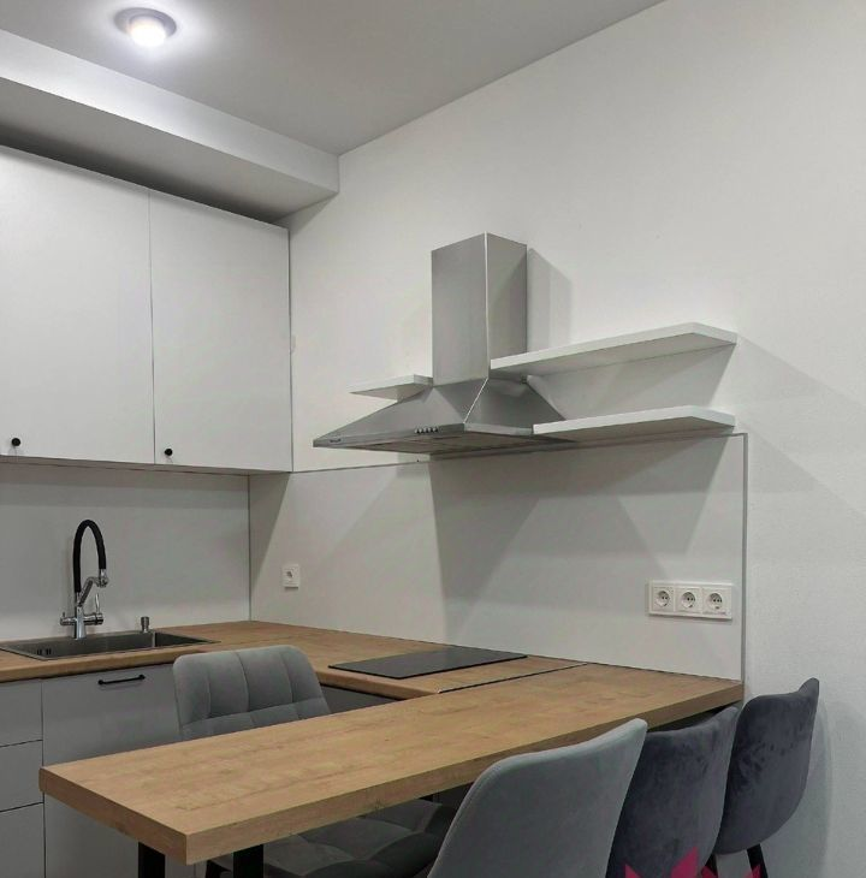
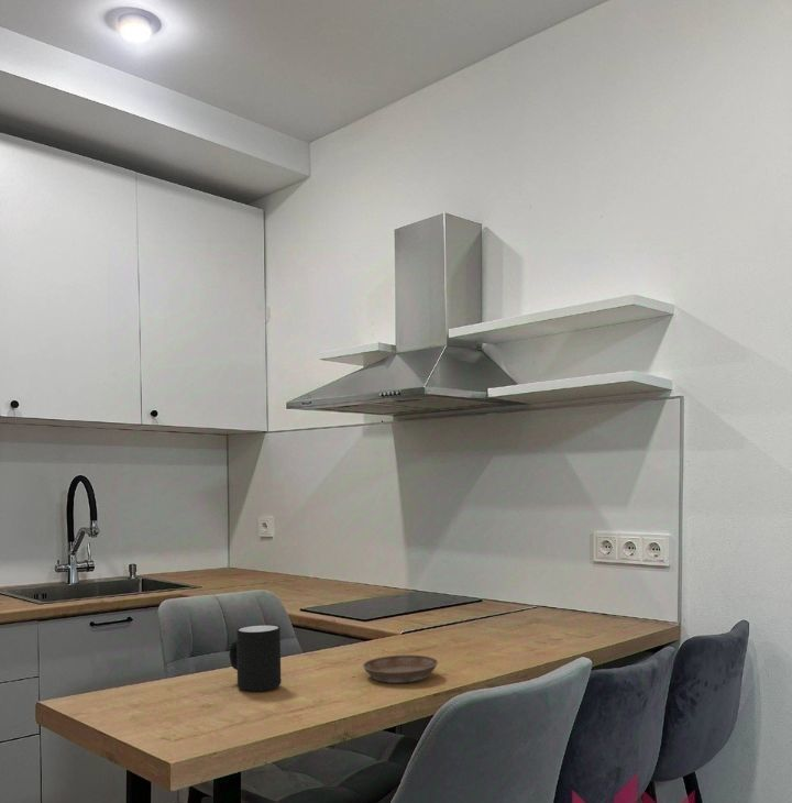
+ mug (252, 656)
+ saucer (400, 669)
